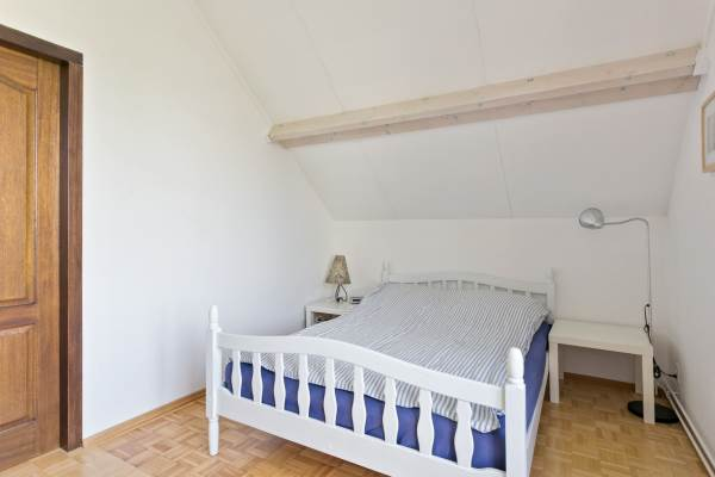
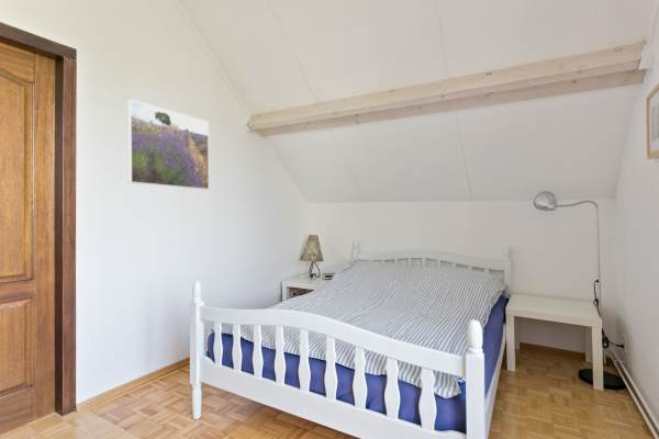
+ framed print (172, 148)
